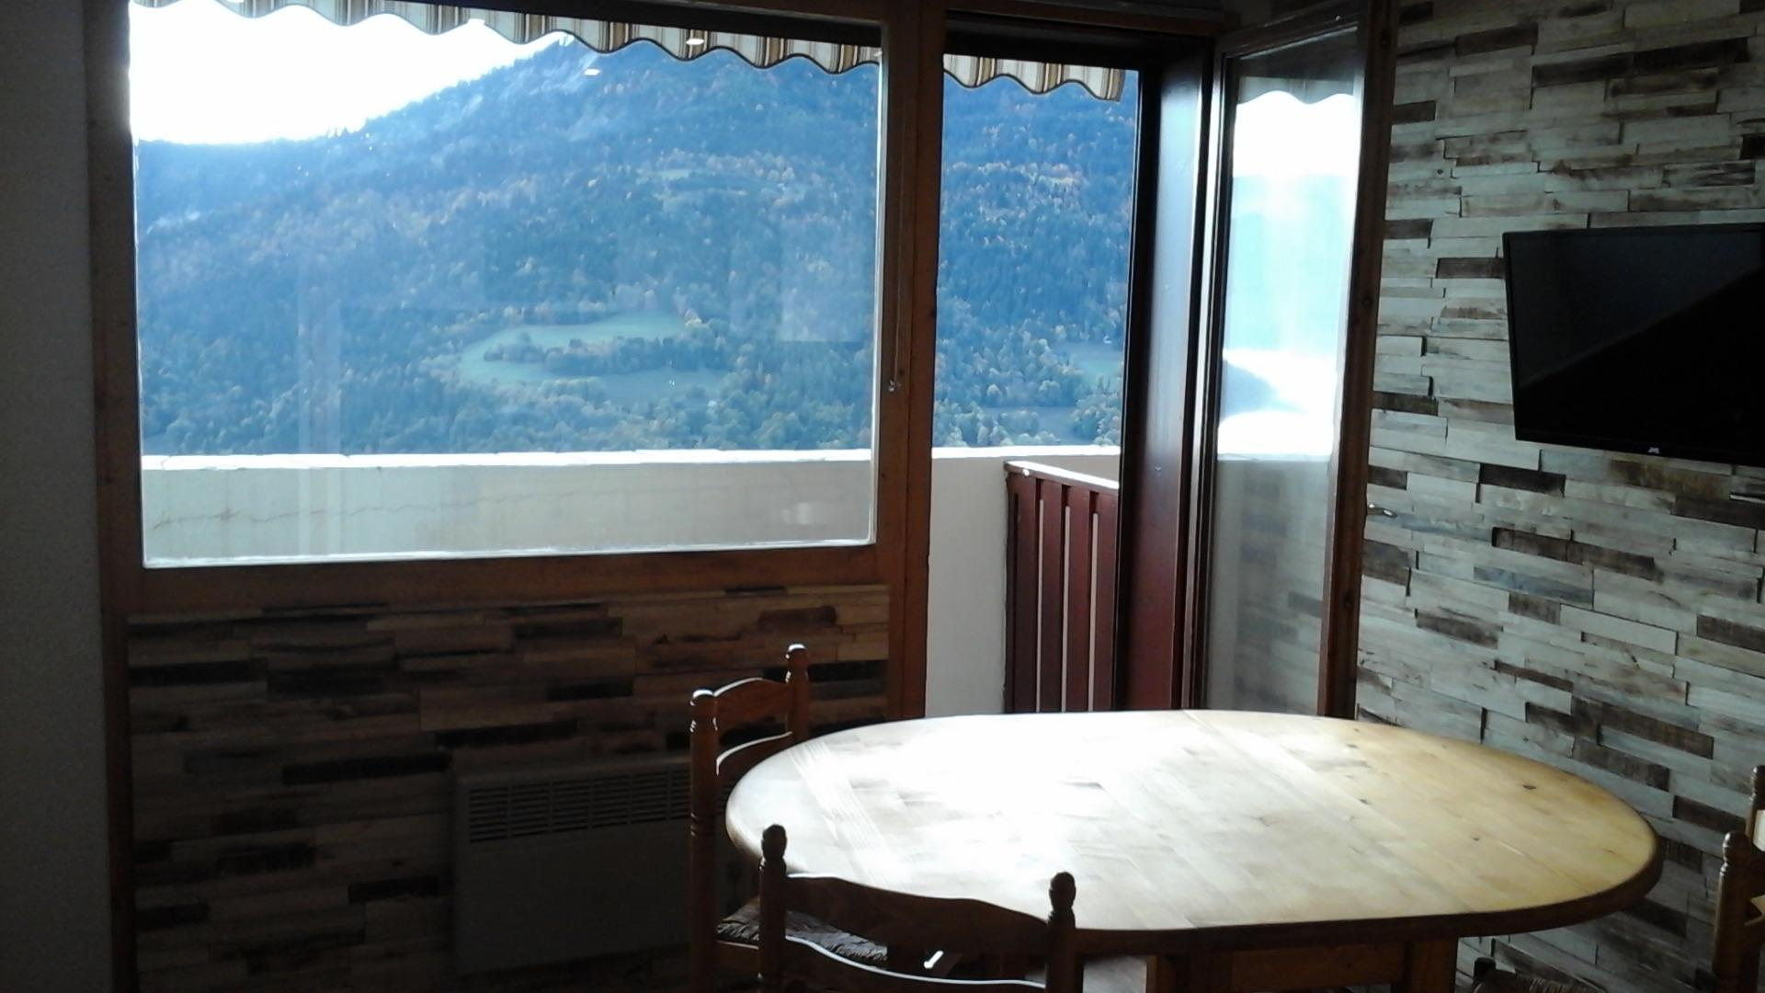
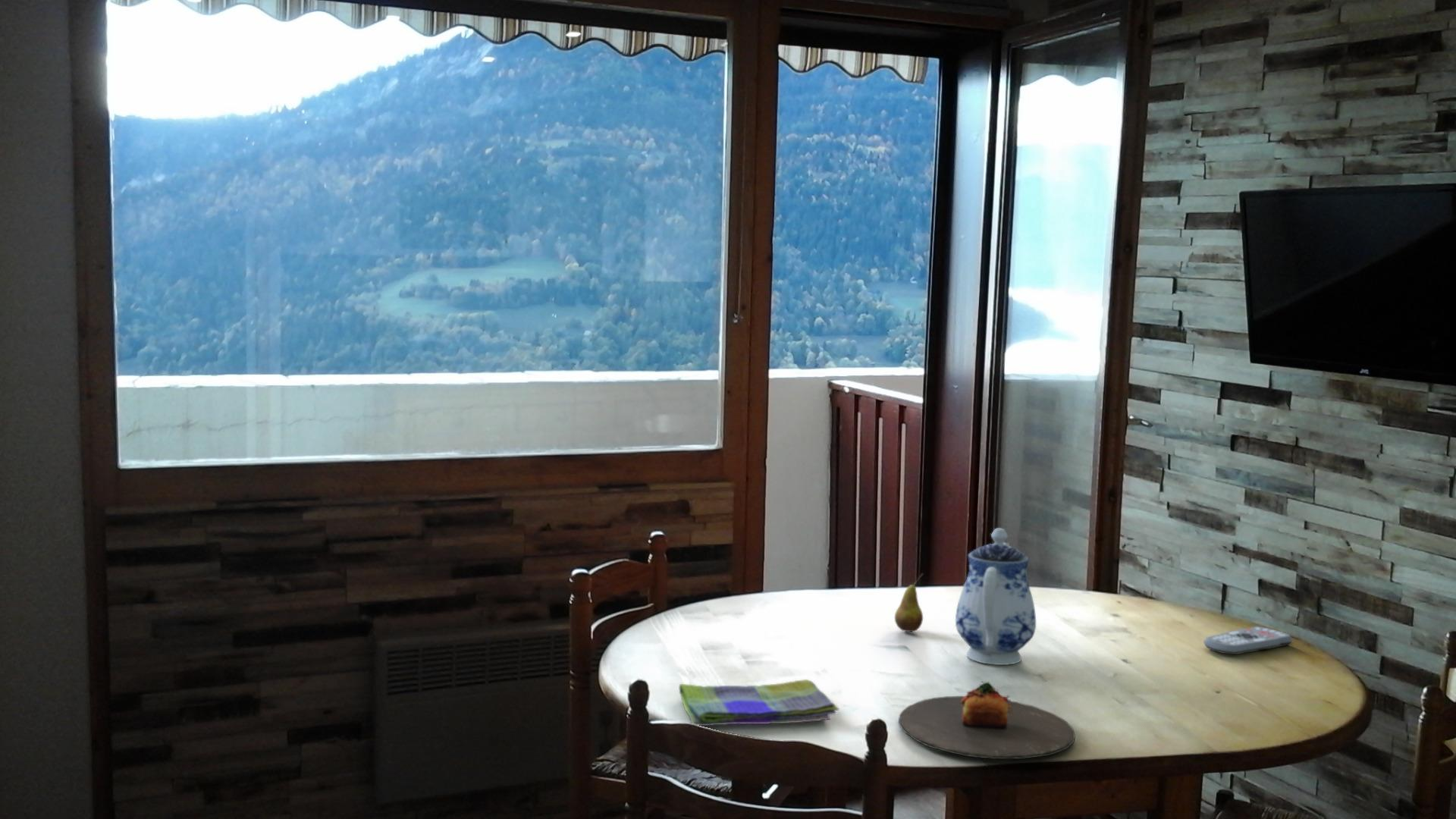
+ dish towel (756, 700)
+ fruit (909, 602)
+ plate (987, 705)
+ teapot (996, 593)
+ remote control (1246, 641)
